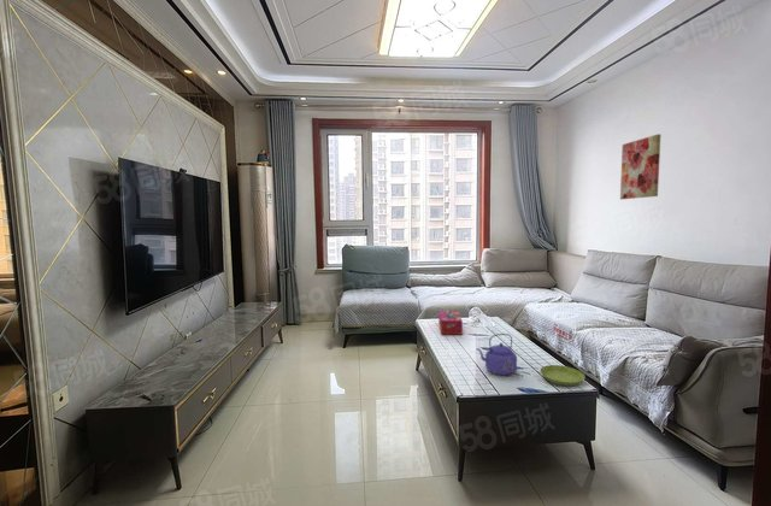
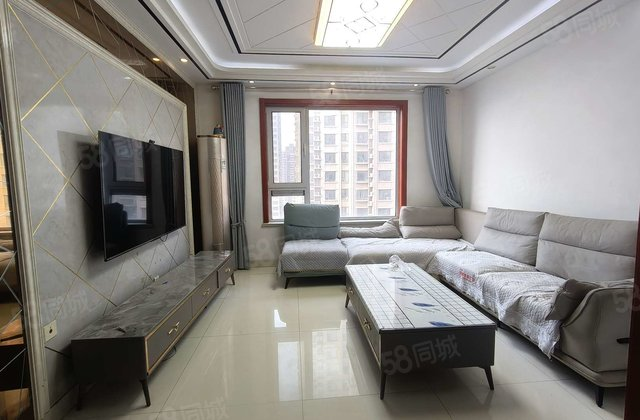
- kettle (495, 352)
- wall art (638, 169)
- saucer (561, 376)
- tissue box (449, 322)
